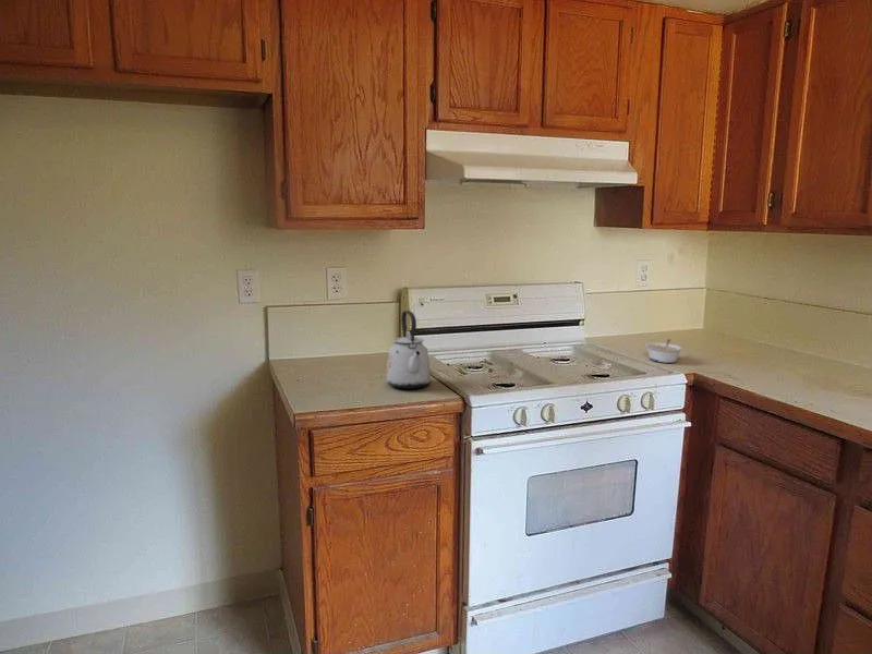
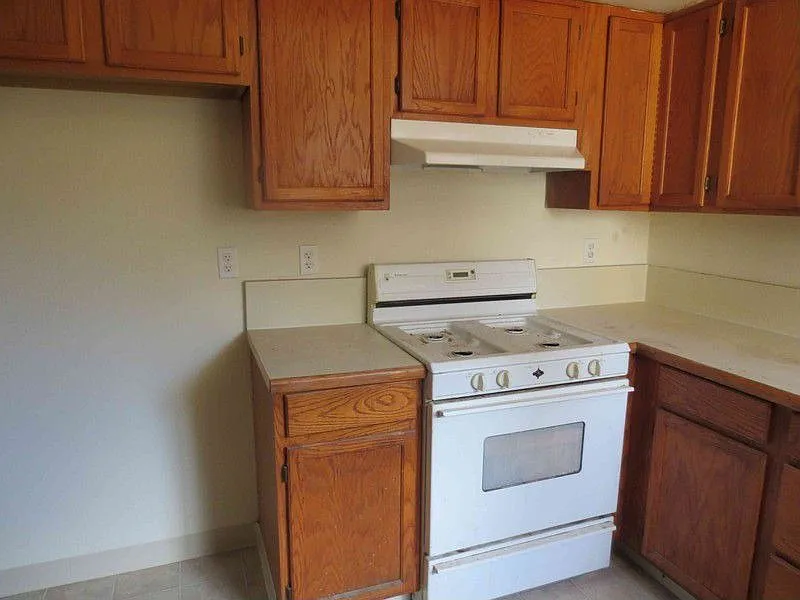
- kettle (410, 350)
- legume (663, 351)
